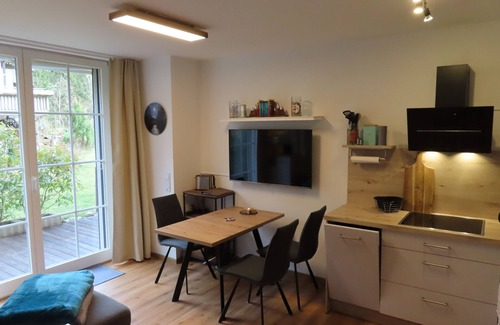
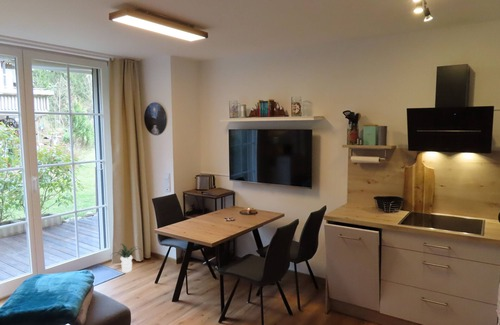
+ potted plant (126, 258)
